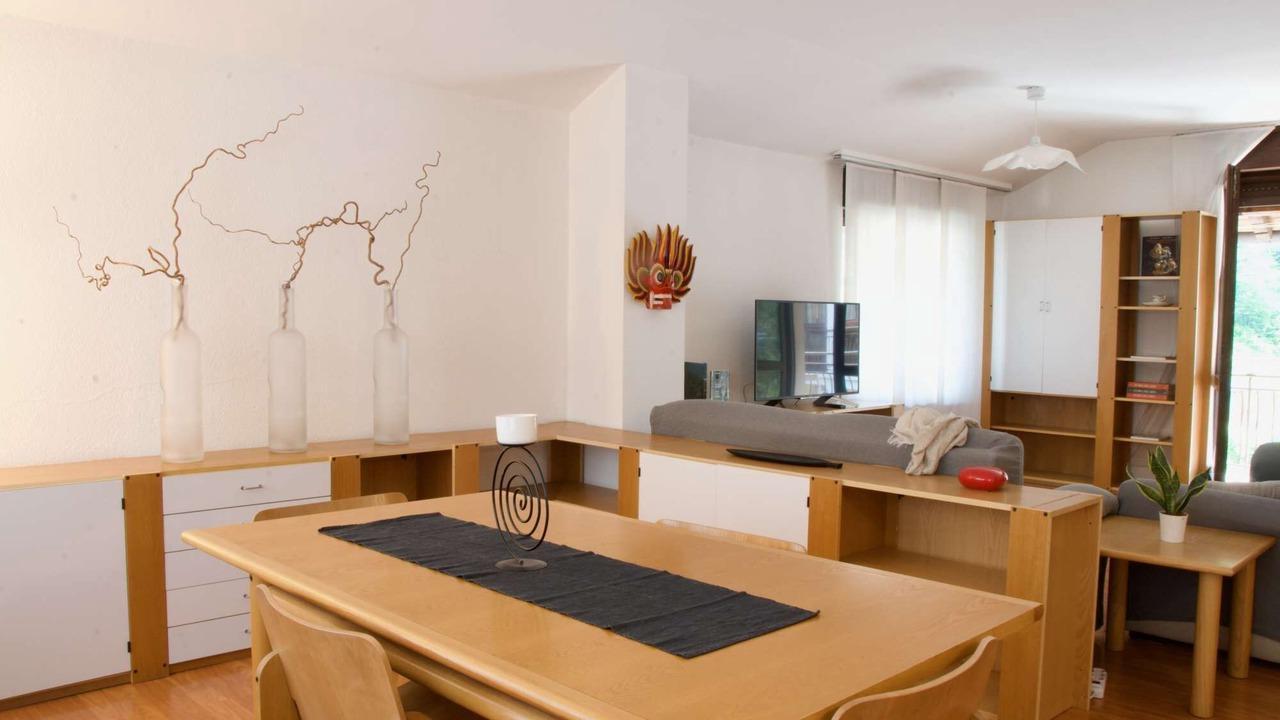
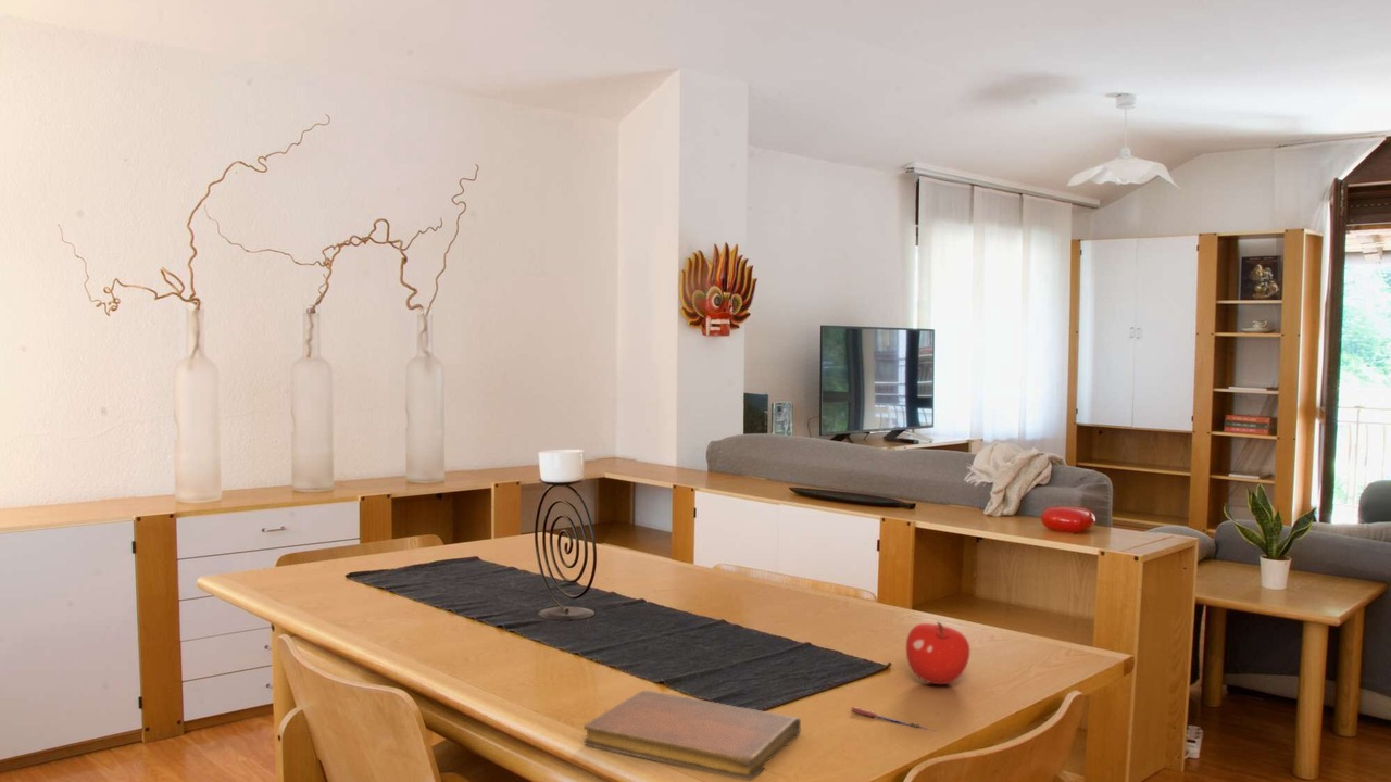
+ fruit (937, 649)
+ notebook (692, 730)
+ pen (897, 720)
